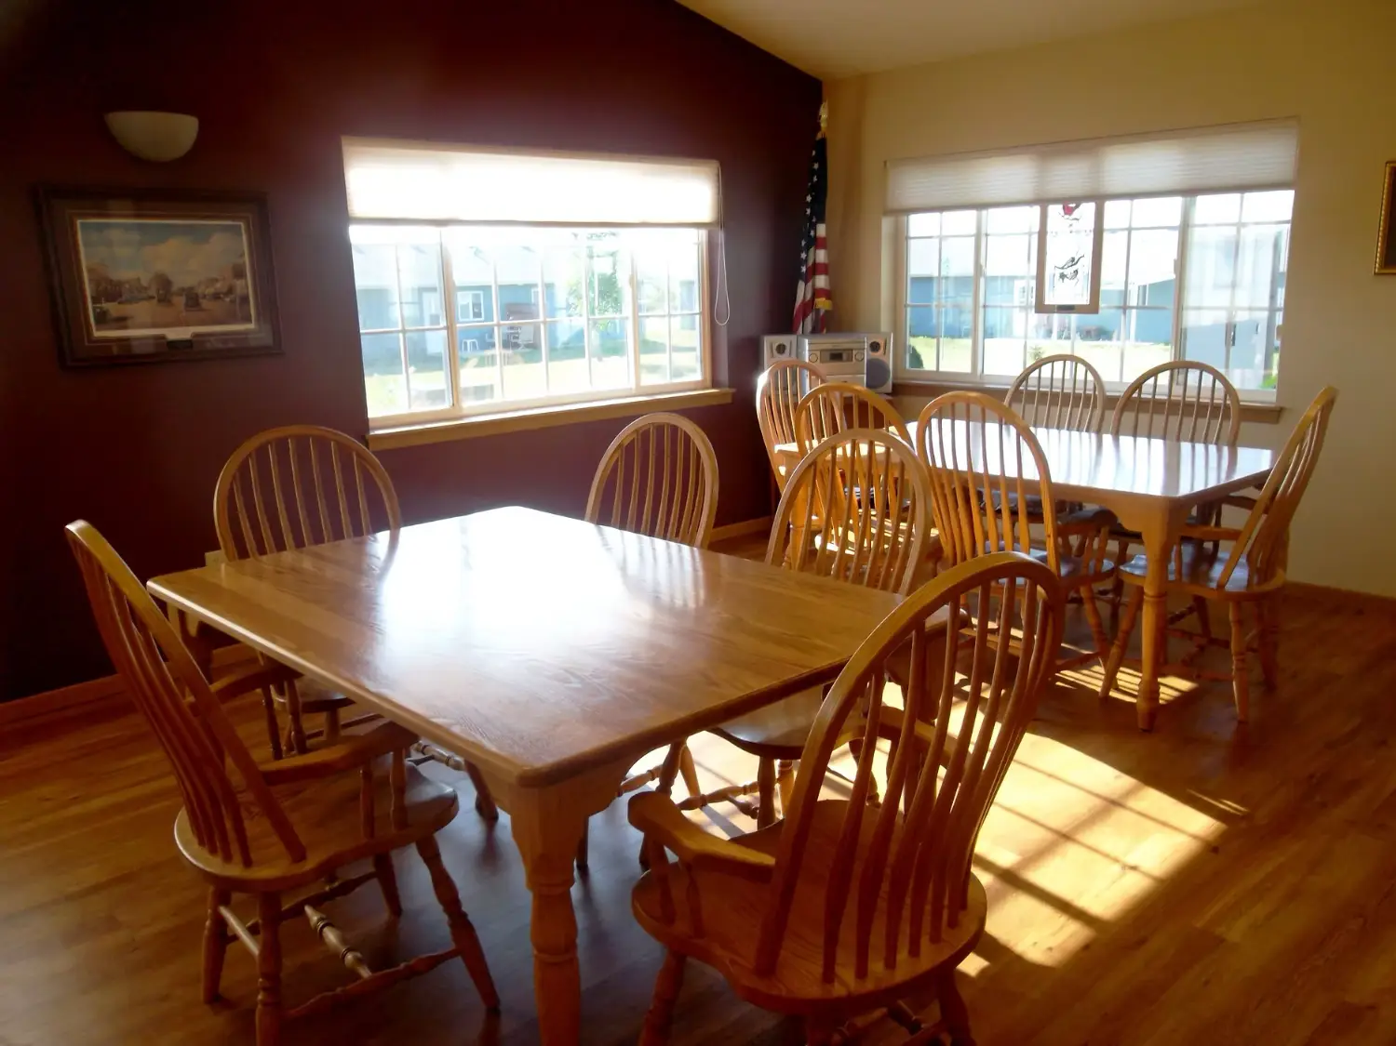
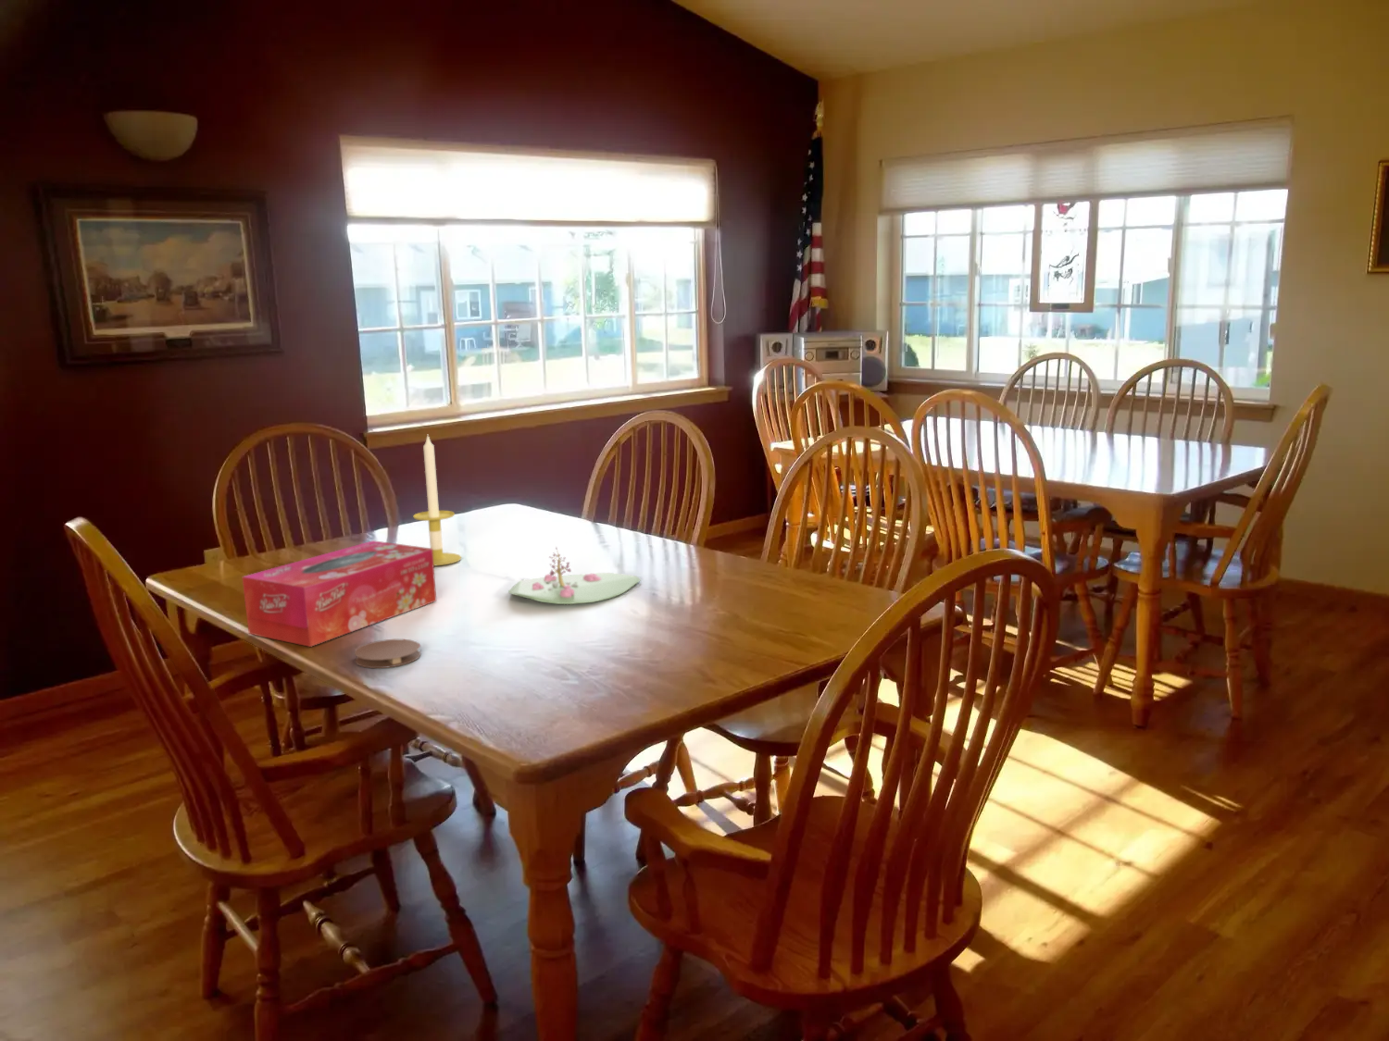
+ flower arrangement (571, 569)
+ coaster (388, 653)
+ tissue box (343, 589)
+ candle (432, 496)
